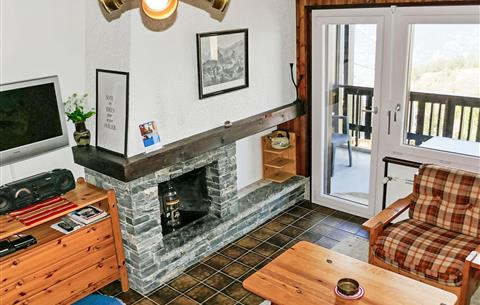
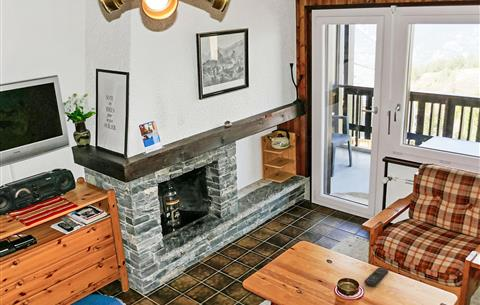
+ remote control (376, 276)
